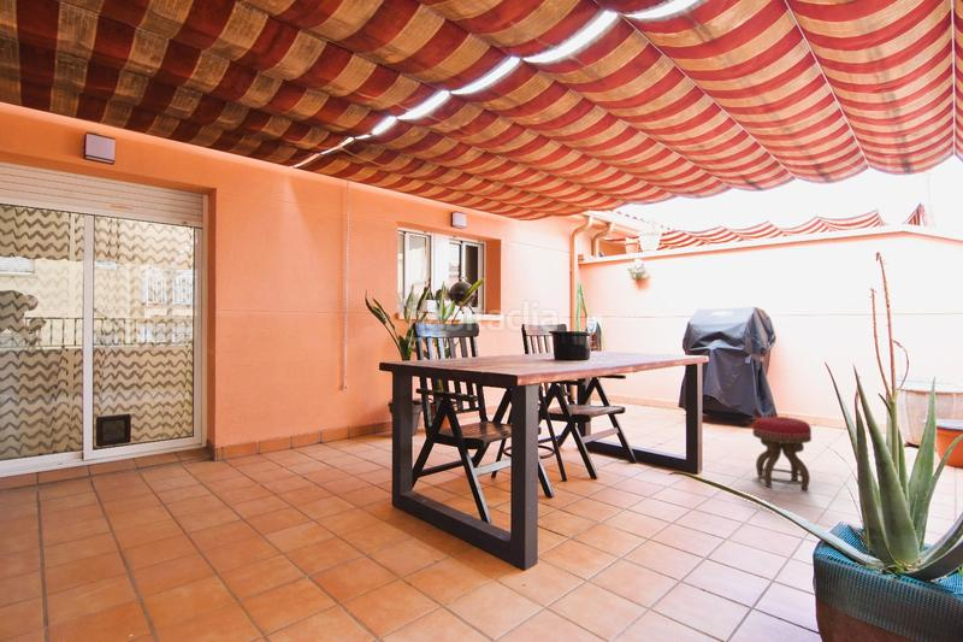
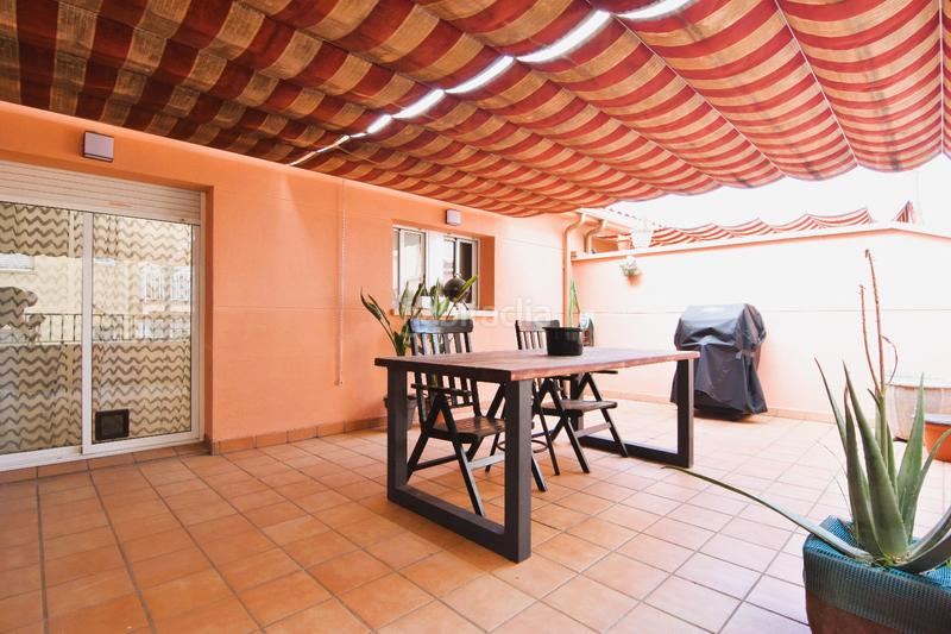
- stool (780, 450)
